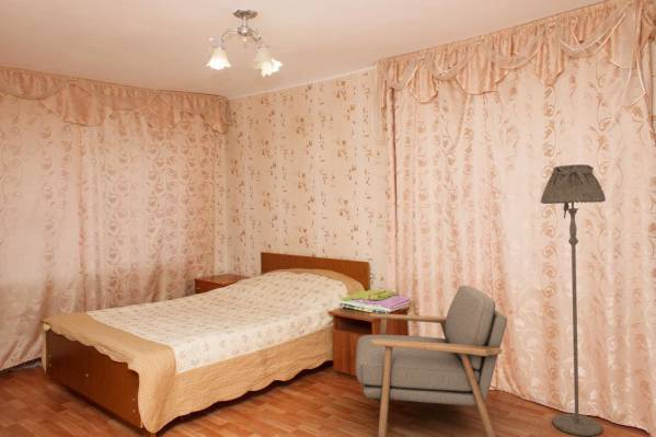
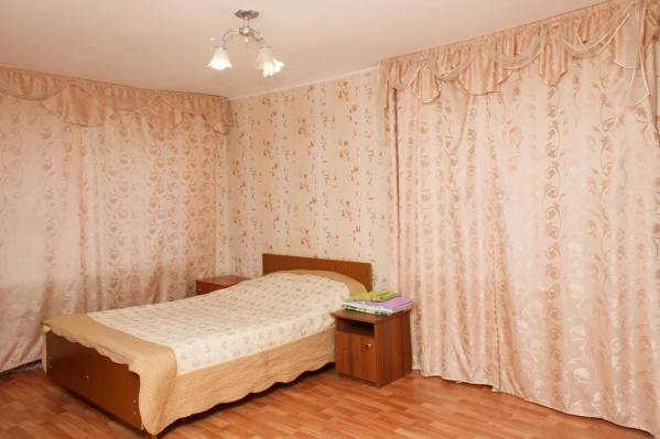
- armchair (424, 353)
- floor lamp (574, 296)
